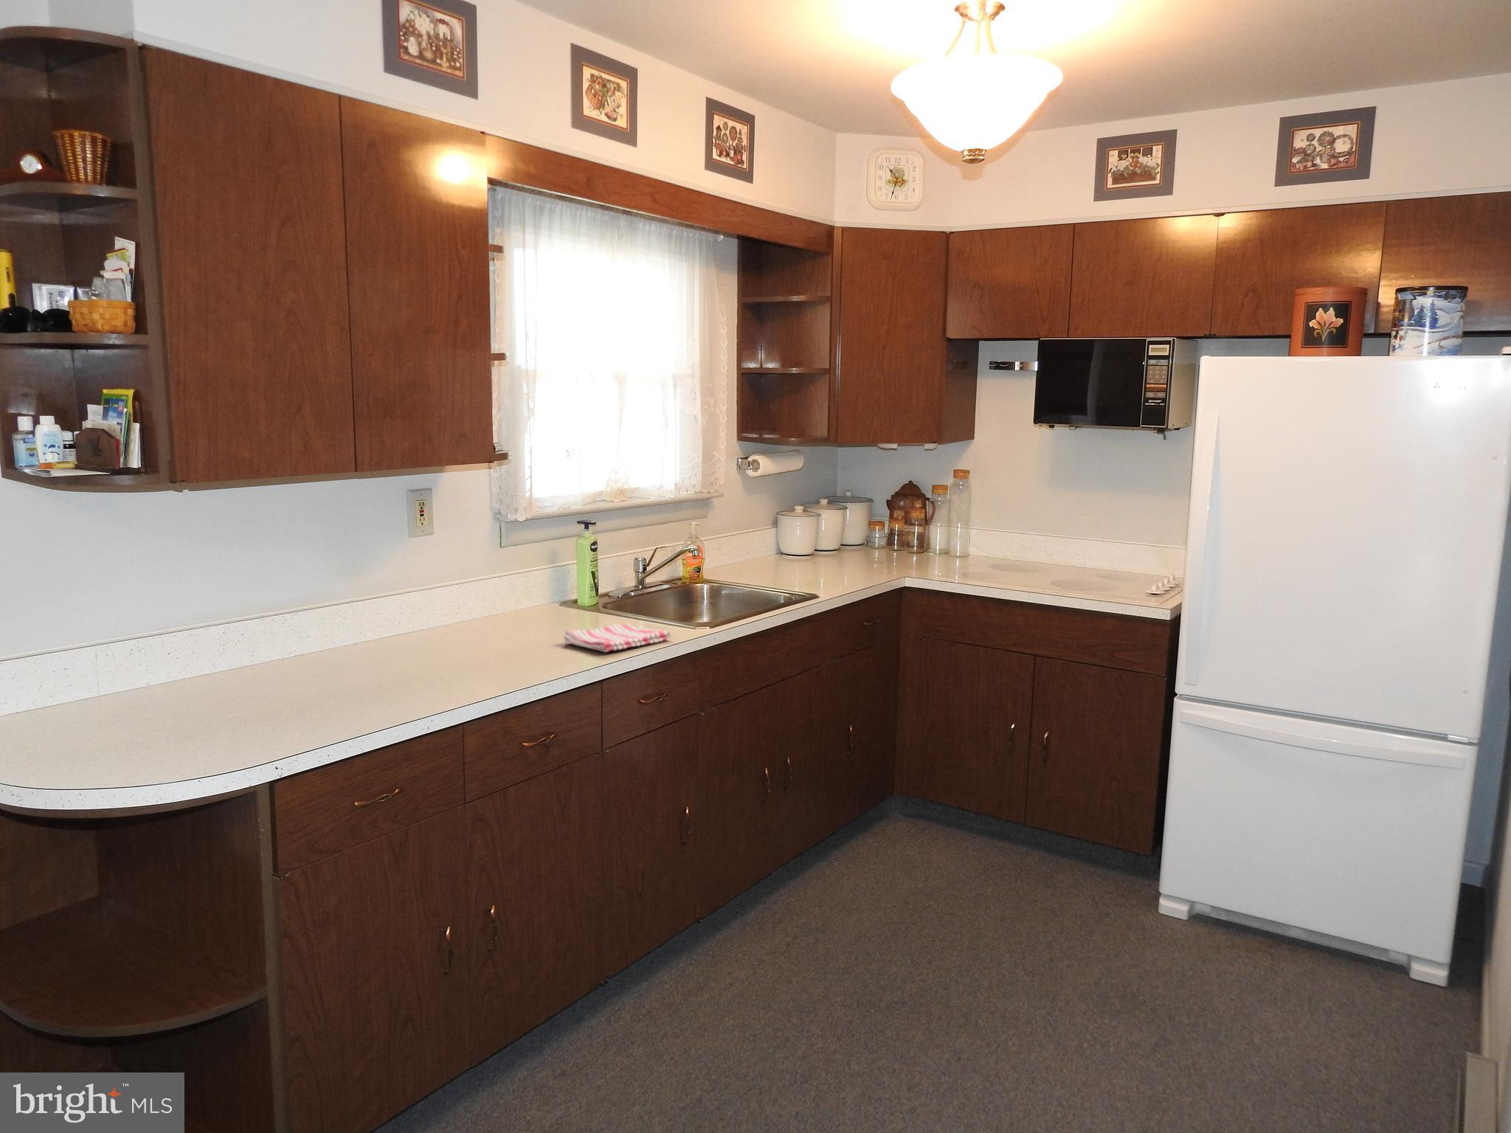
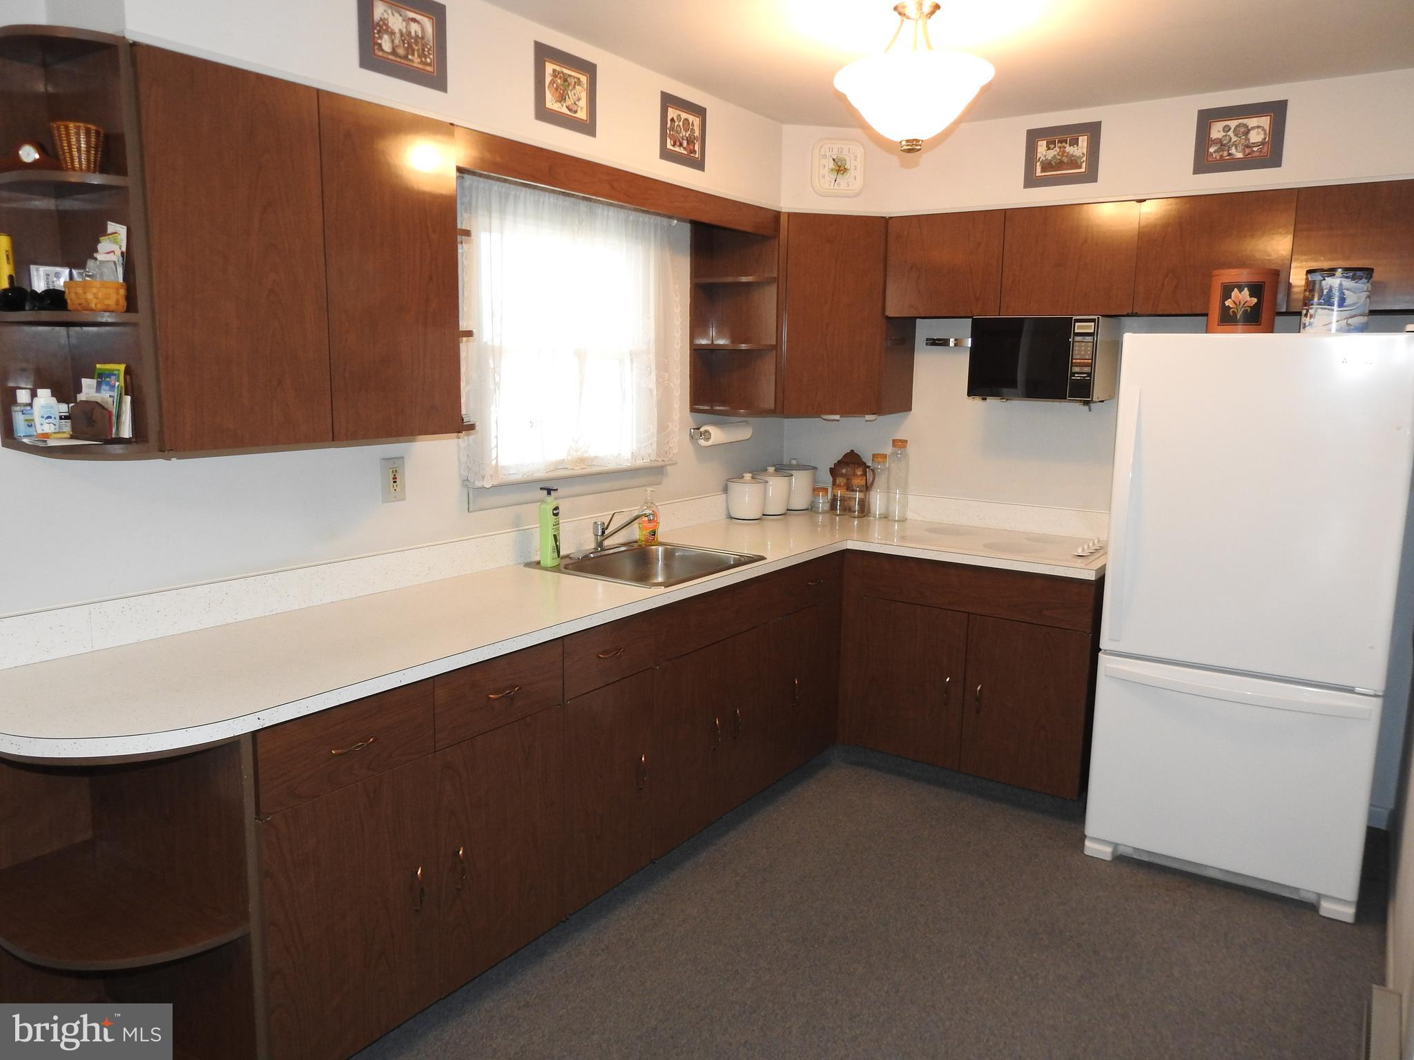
- dish towel (617, 636)
